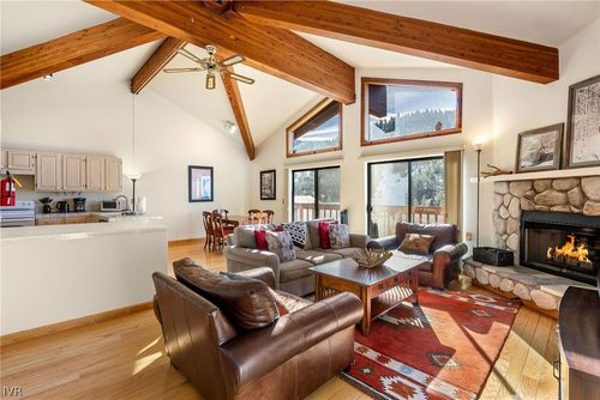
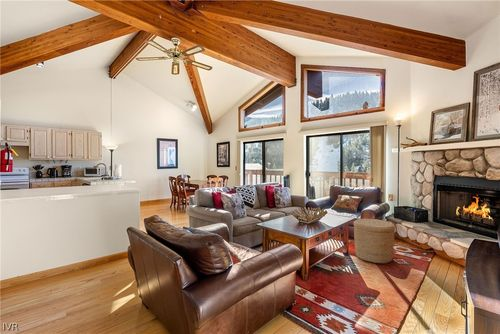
+ basket (373, 239)
